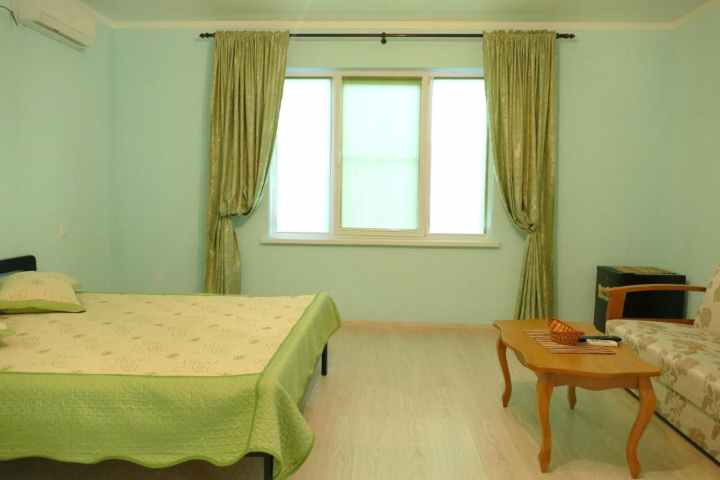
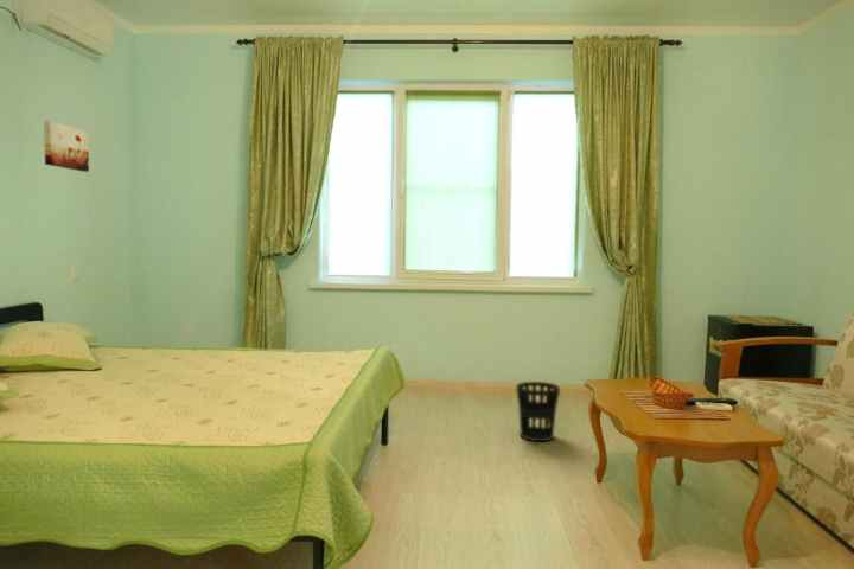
+ wastebasket (537, 410)
+ wall art (66, 147)
